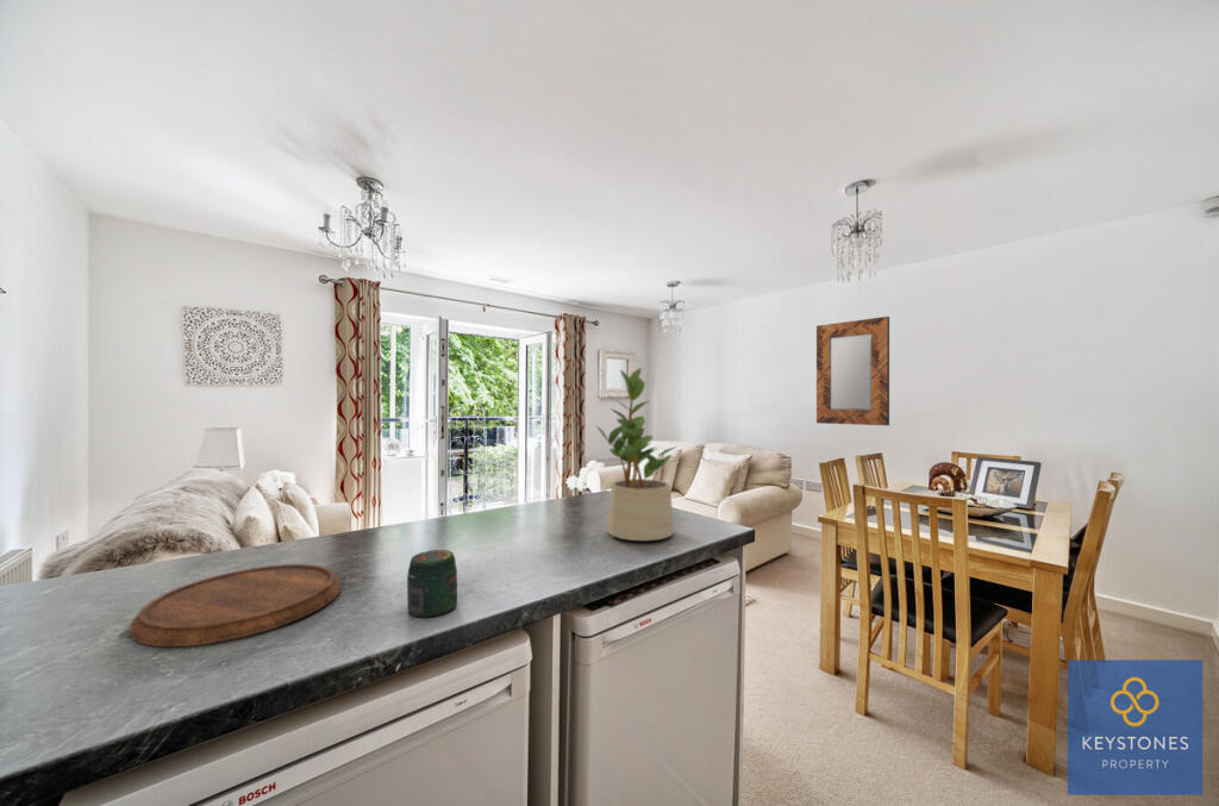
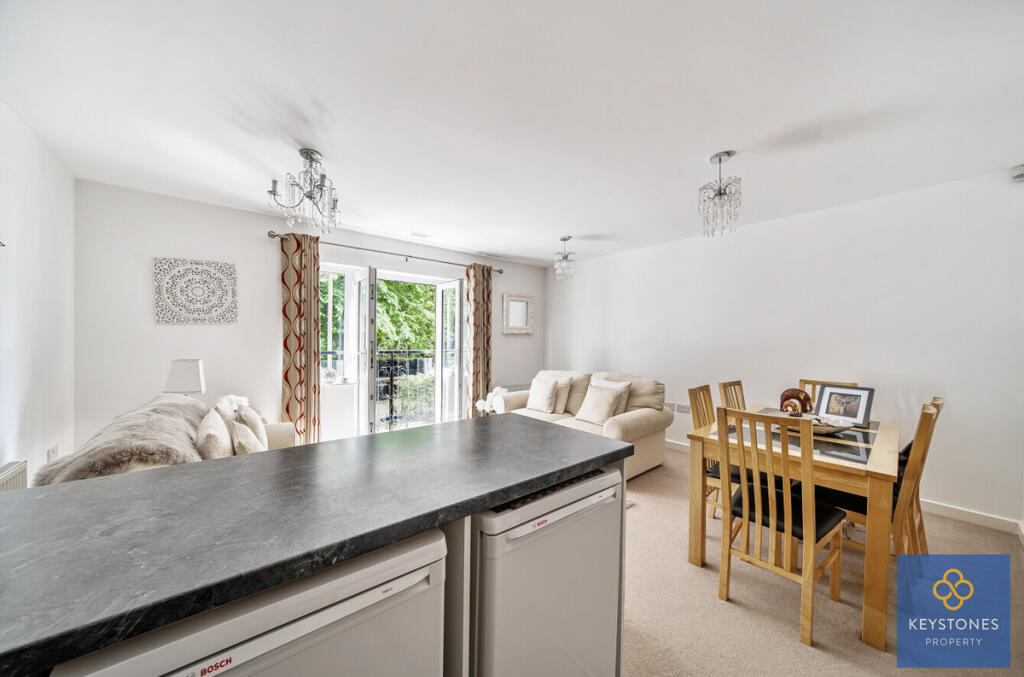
- jar (432, 581)
- home mirror (850, 373)
- cutting board (246, 596)
- potted plant (640, 451)
